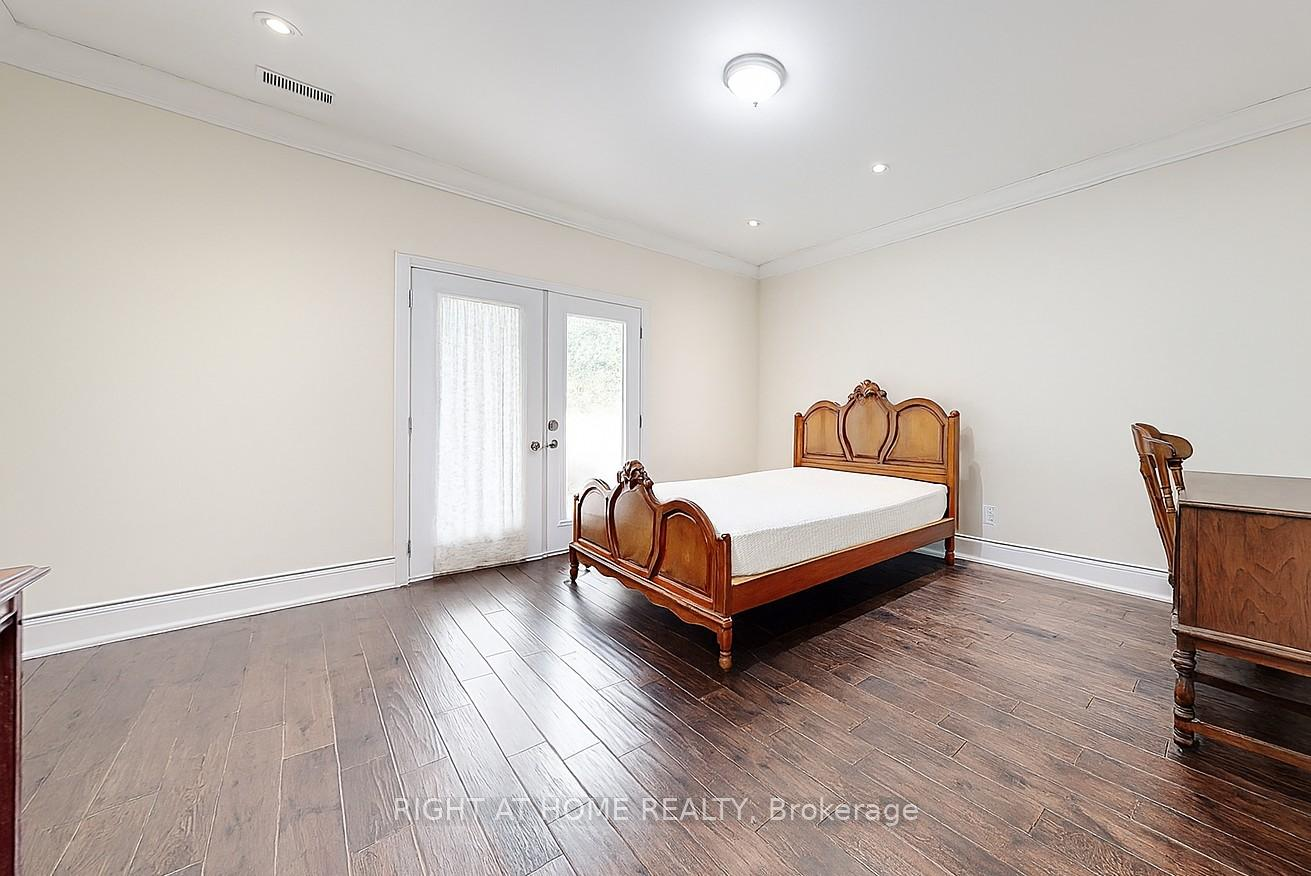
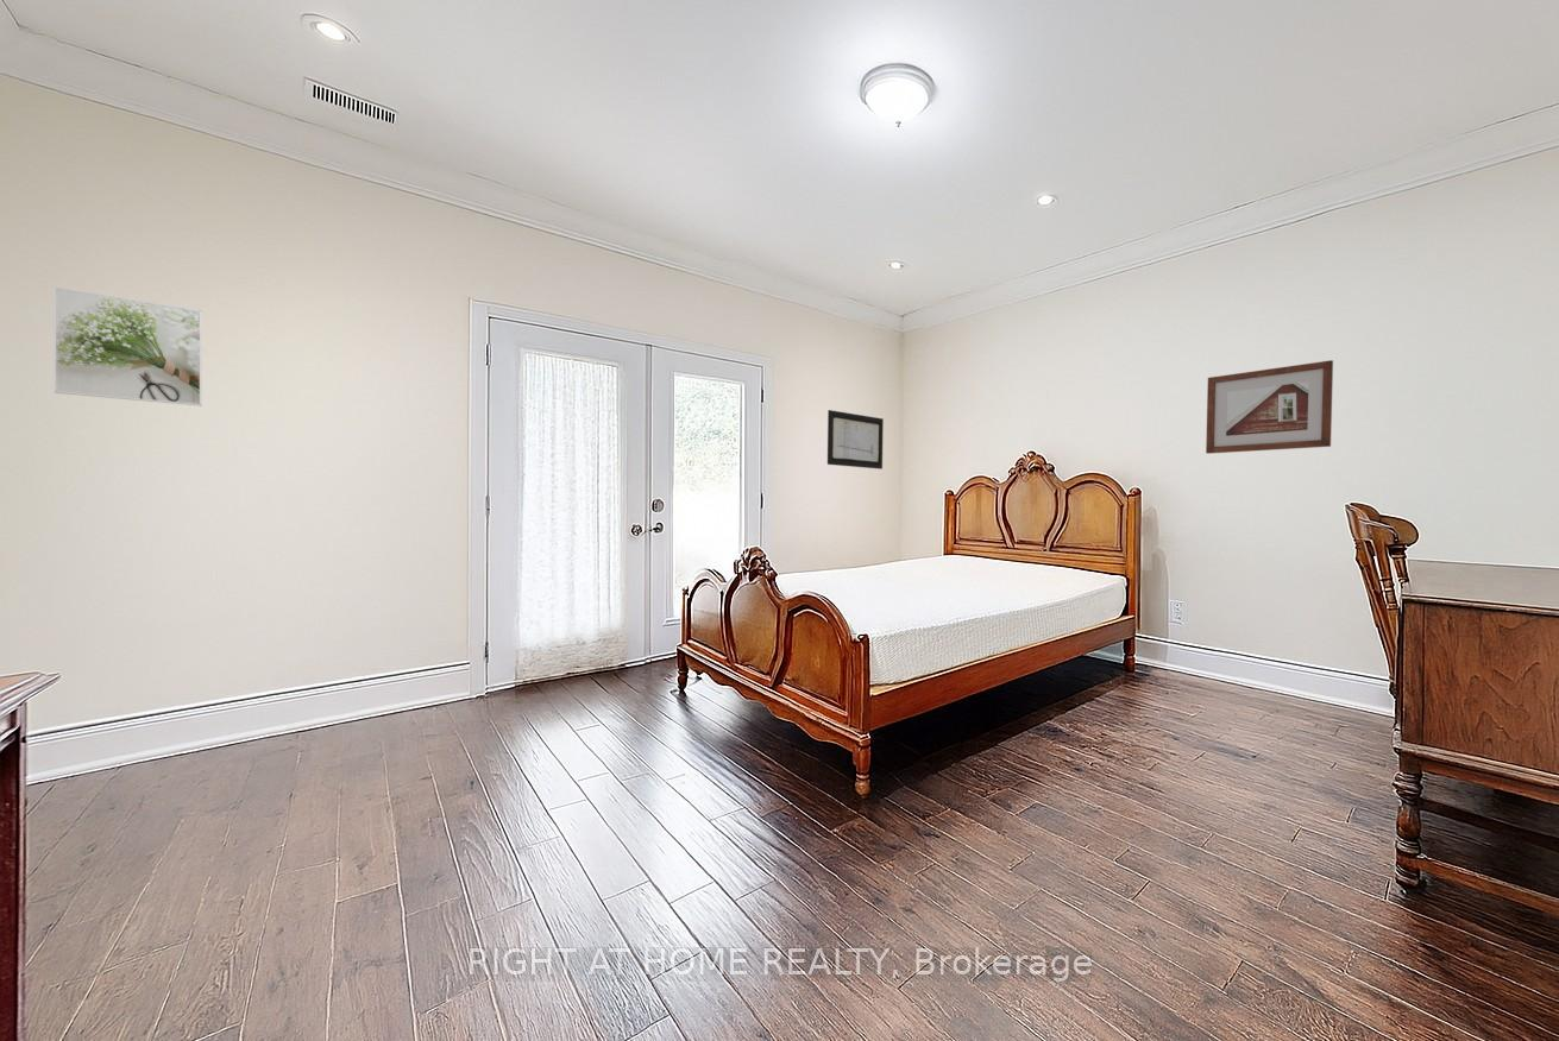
+ picture frame (1265, 410)
+ wall art (856, 440)
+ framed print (132, 349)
